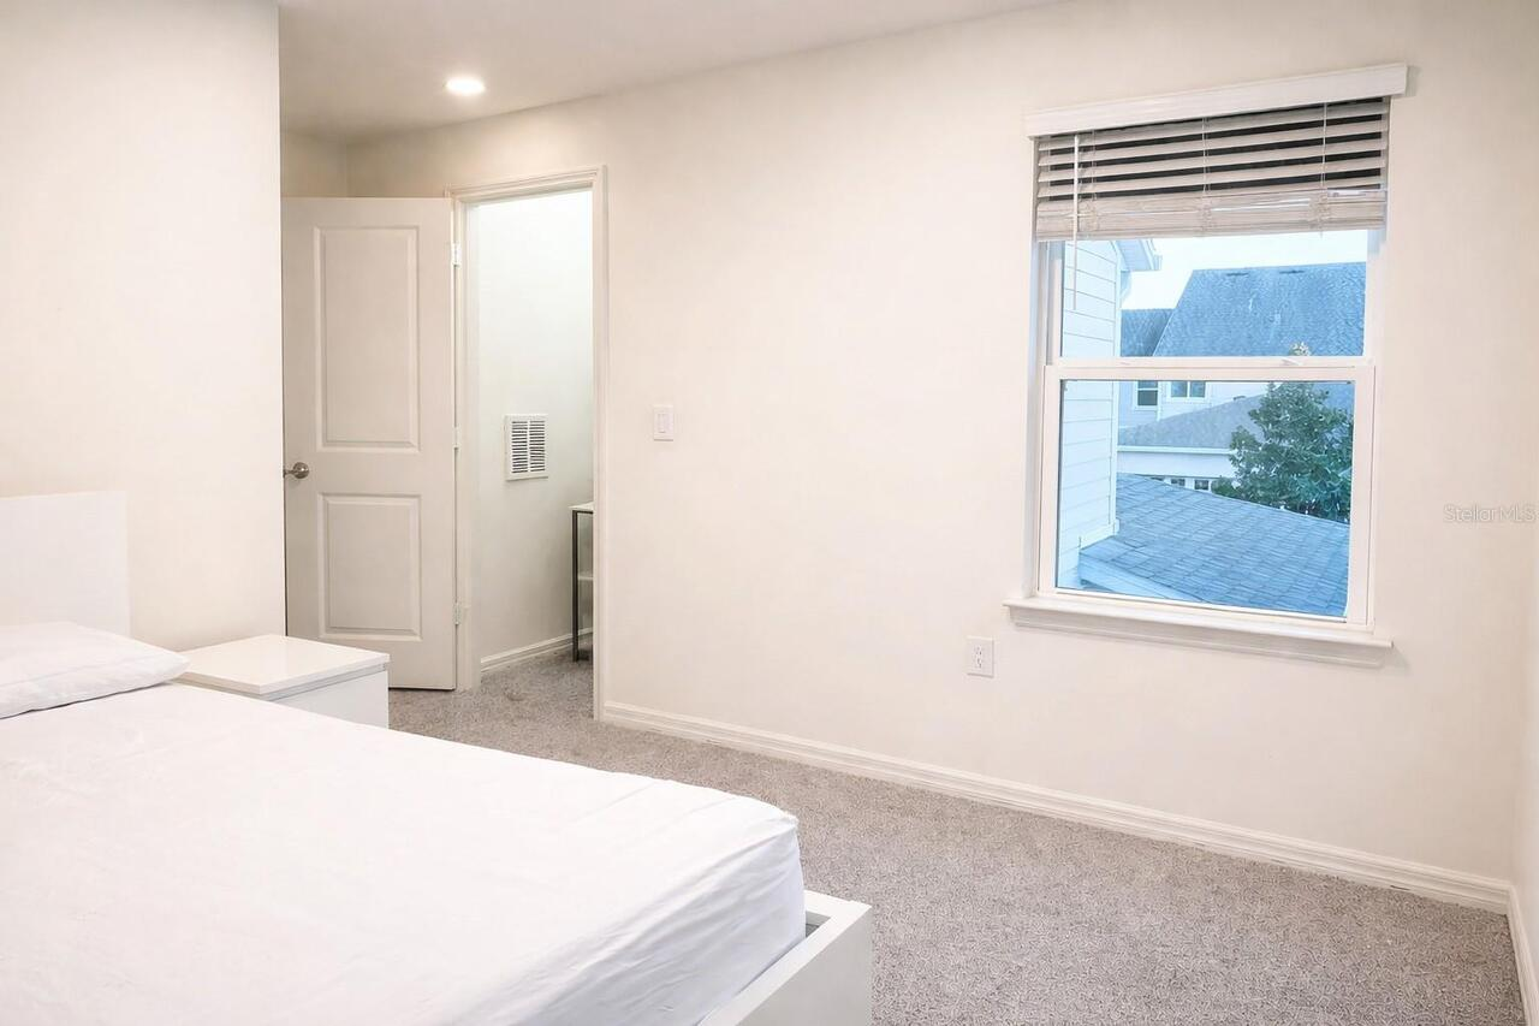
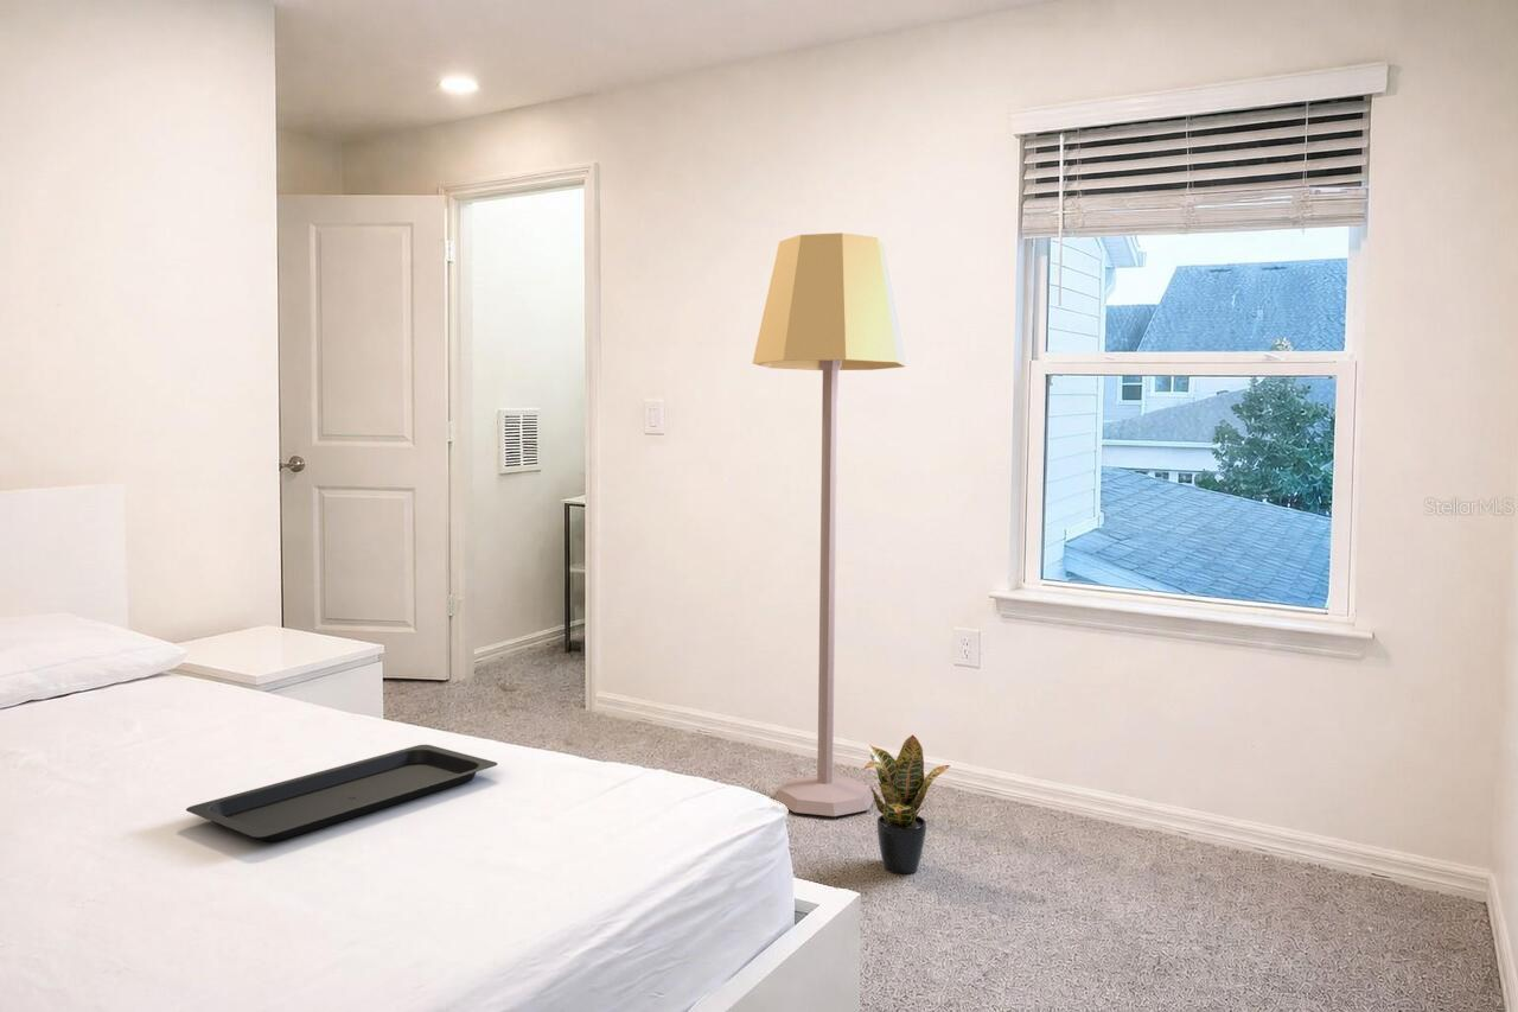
+ lamp (828, 526)
+ potted plant (898, 800)
+ serving tray (352, 791)
